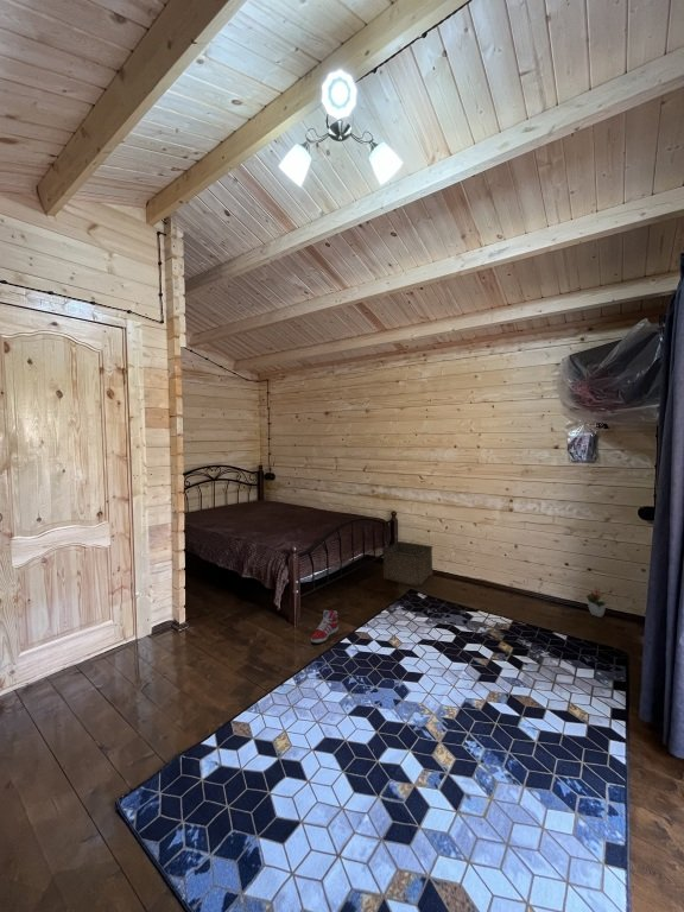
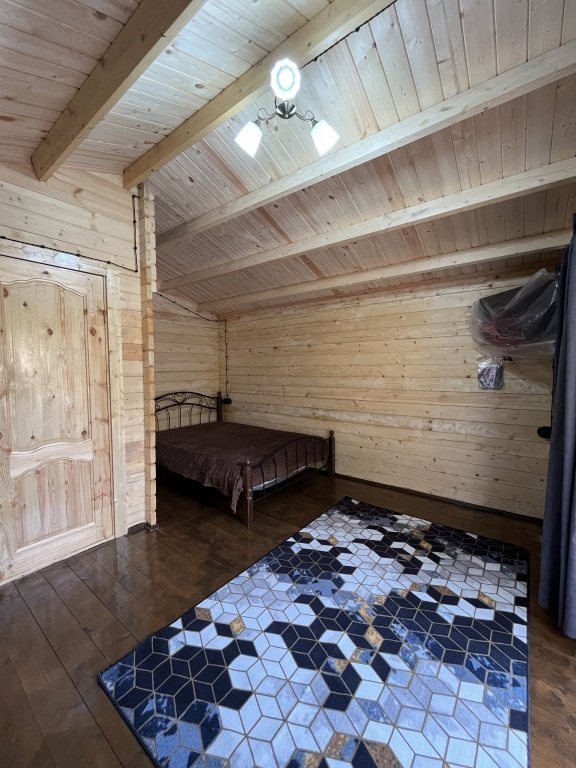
- sneaker (324, 625)
- decorative plant (595, 601)
- storage bin (407, 562)
